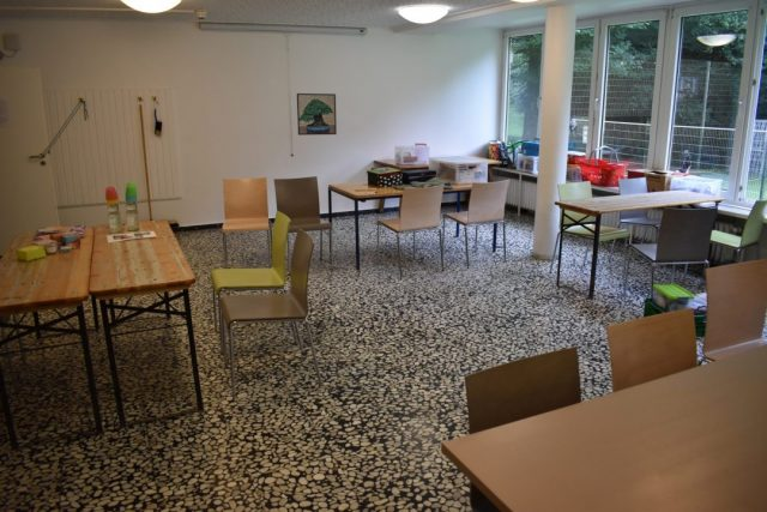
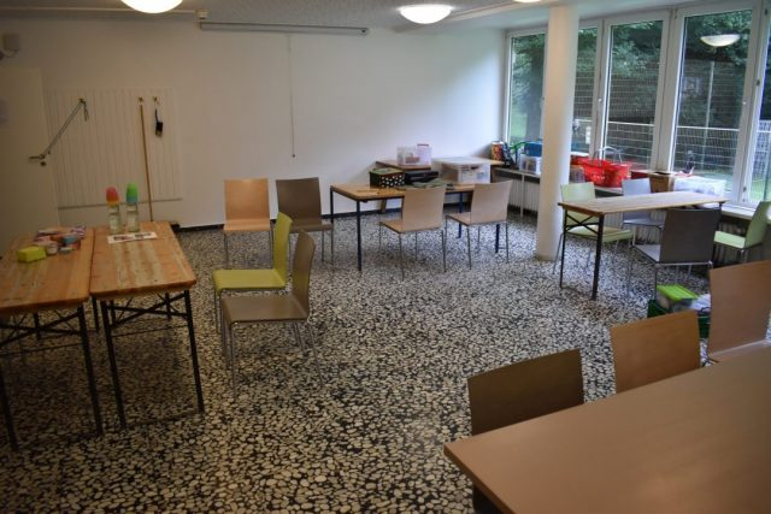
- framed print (316, 114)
